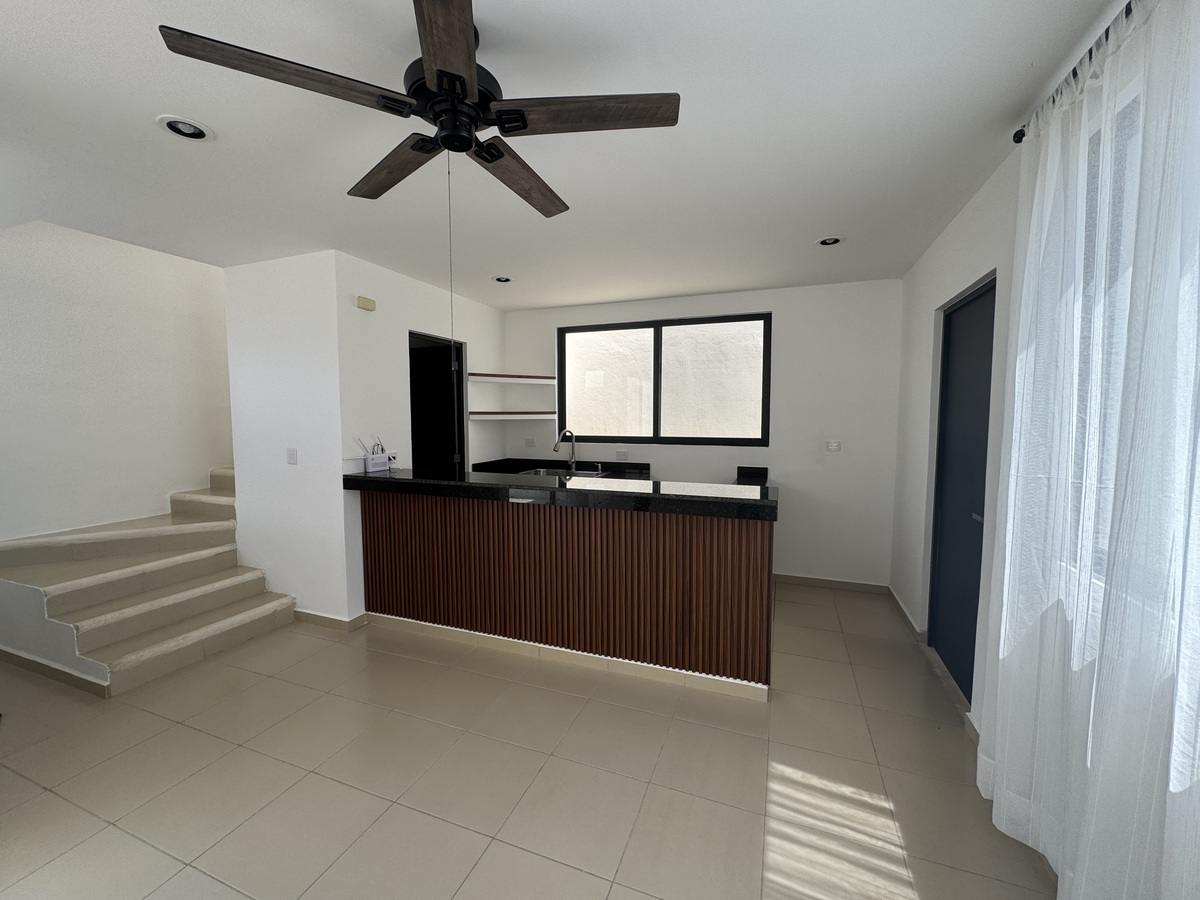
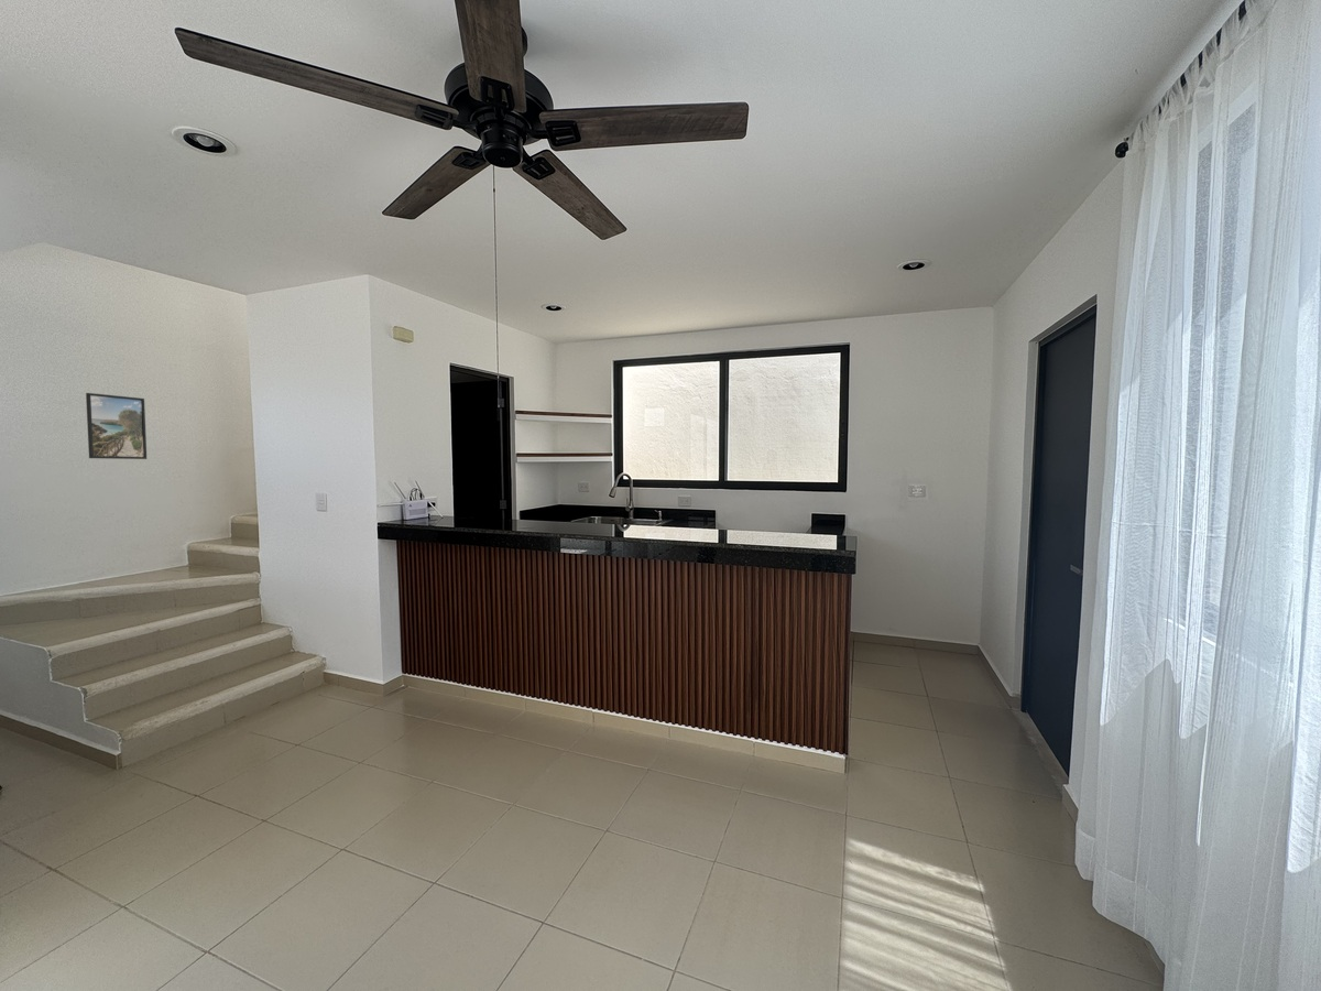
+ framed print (117, 427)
